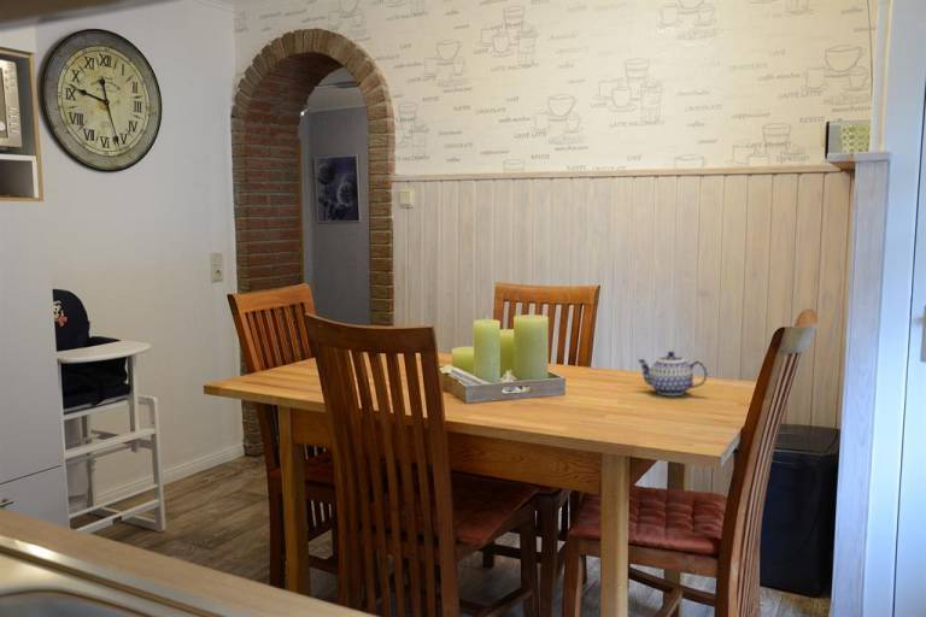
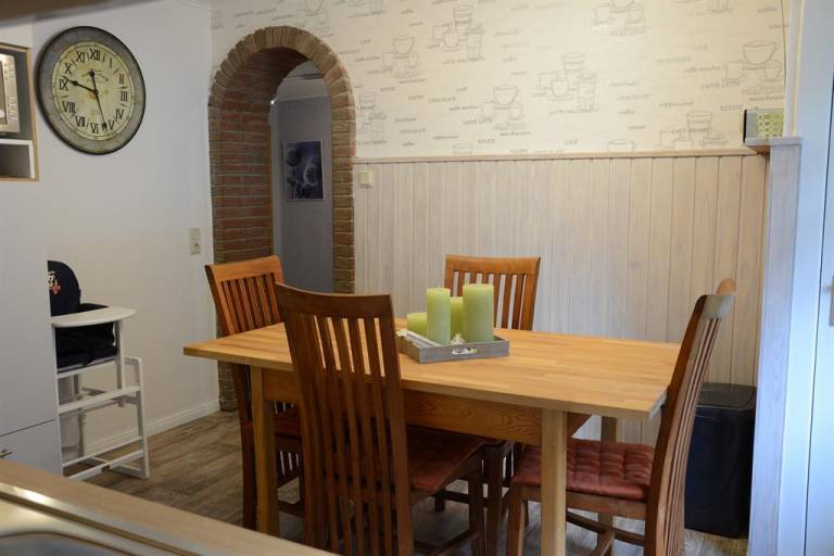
- teapot (670, 371)
